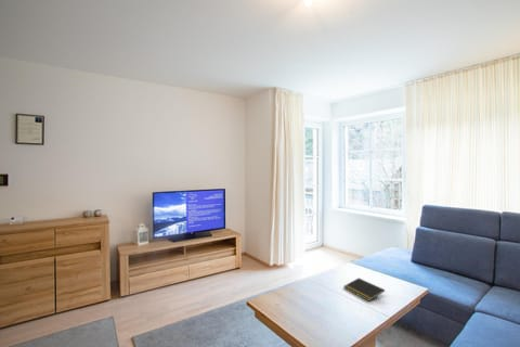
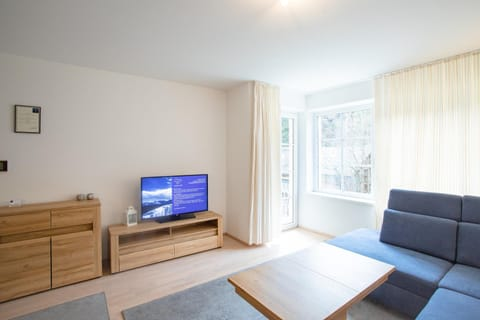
- notepad (363, 288)
